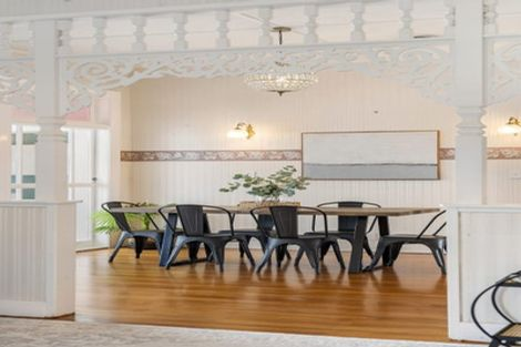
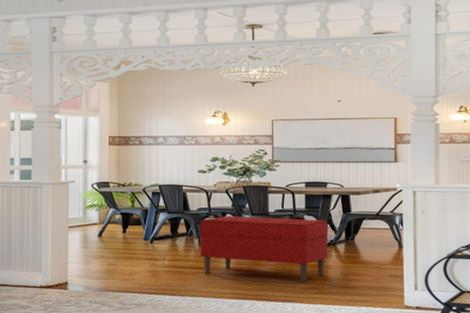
+ bench (263, 247)
